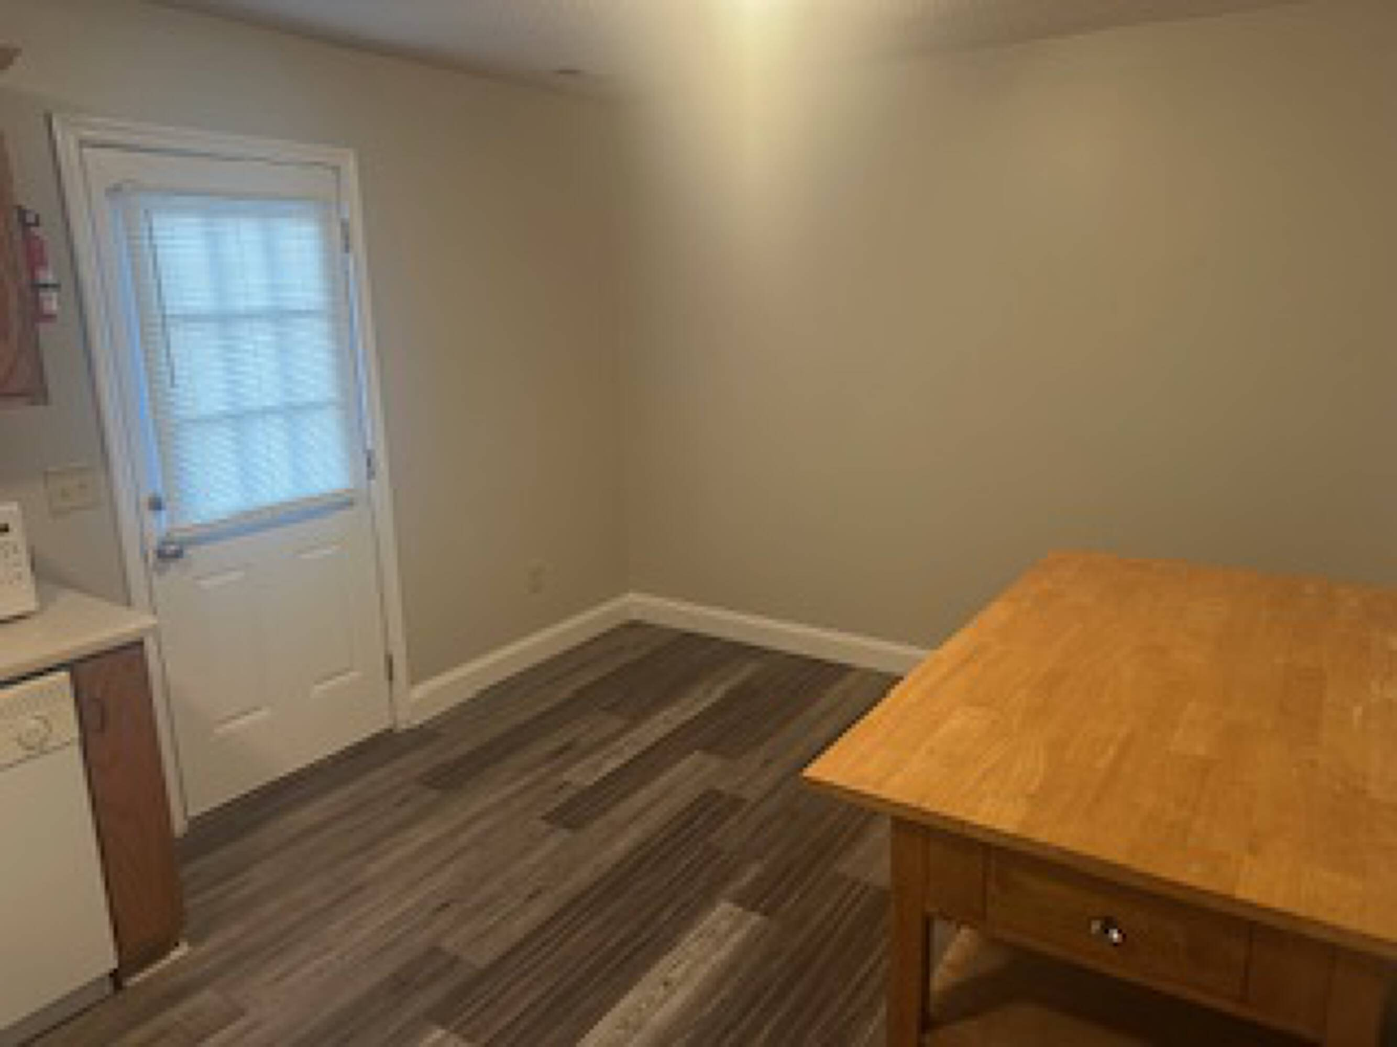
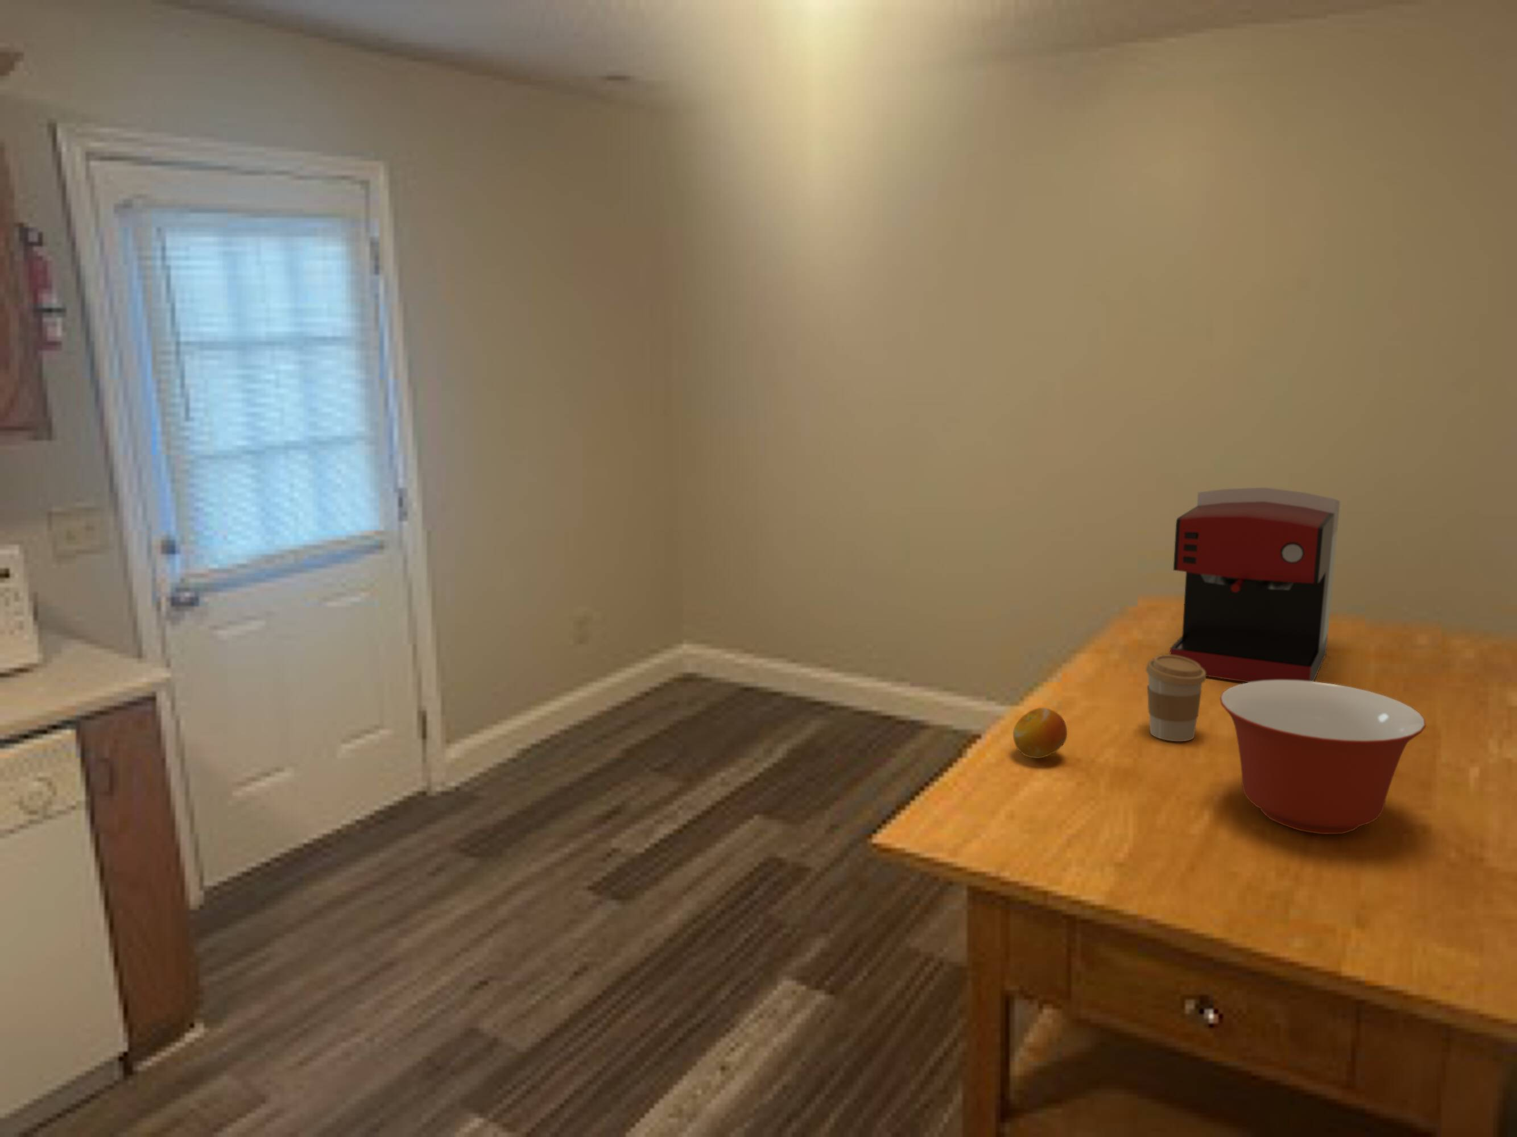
+ coffee cup (1174, 697)
+ mixing bowl (1314, 761)
+ coffee maker (1251, 582)
+ fruit (1039, 733)
